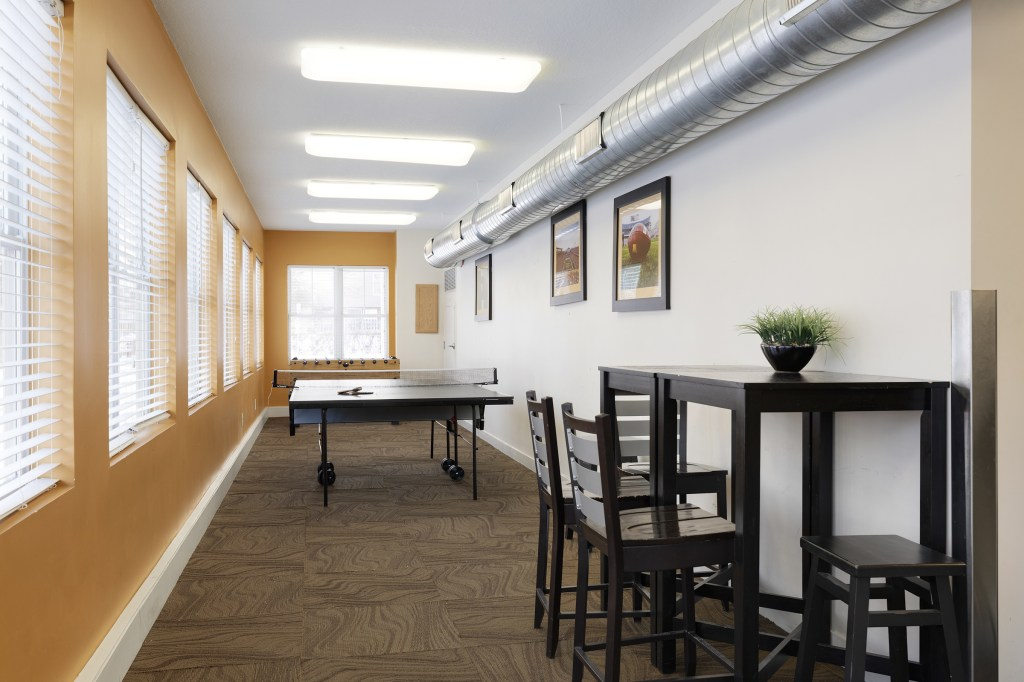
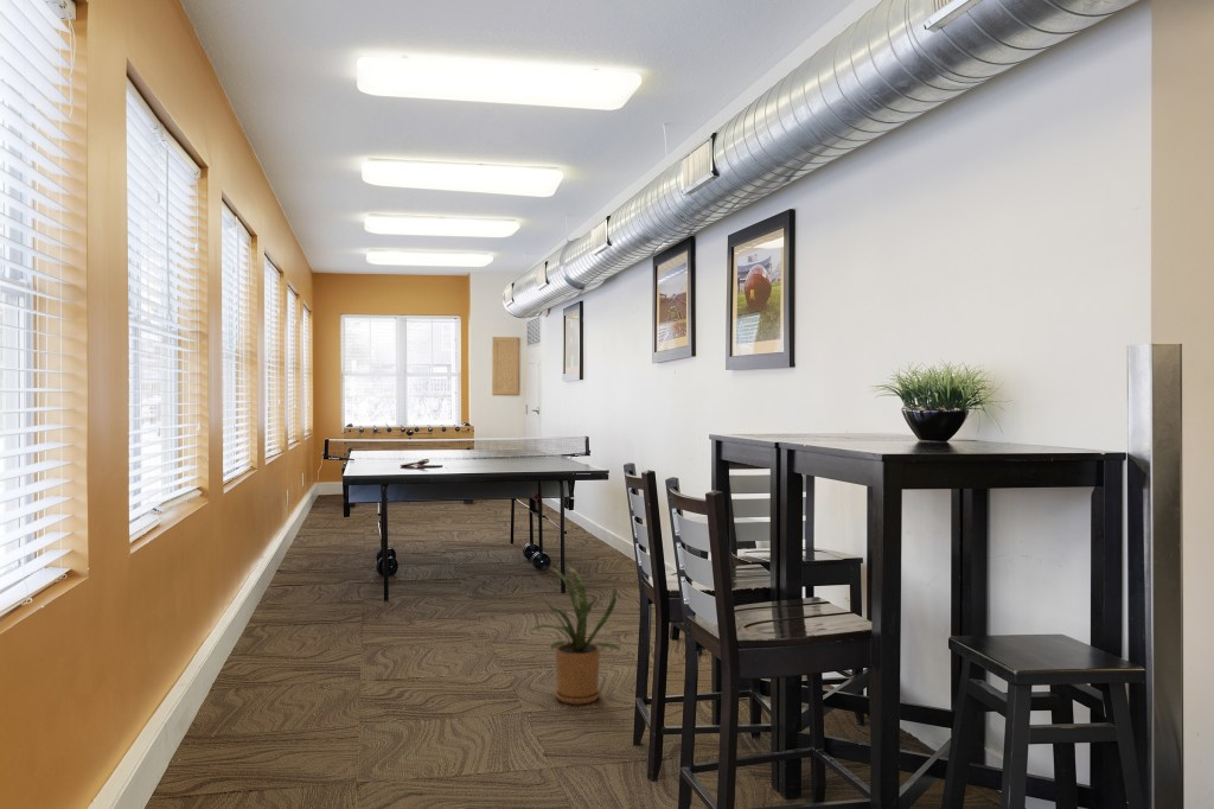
+ house plant (570, 636)
